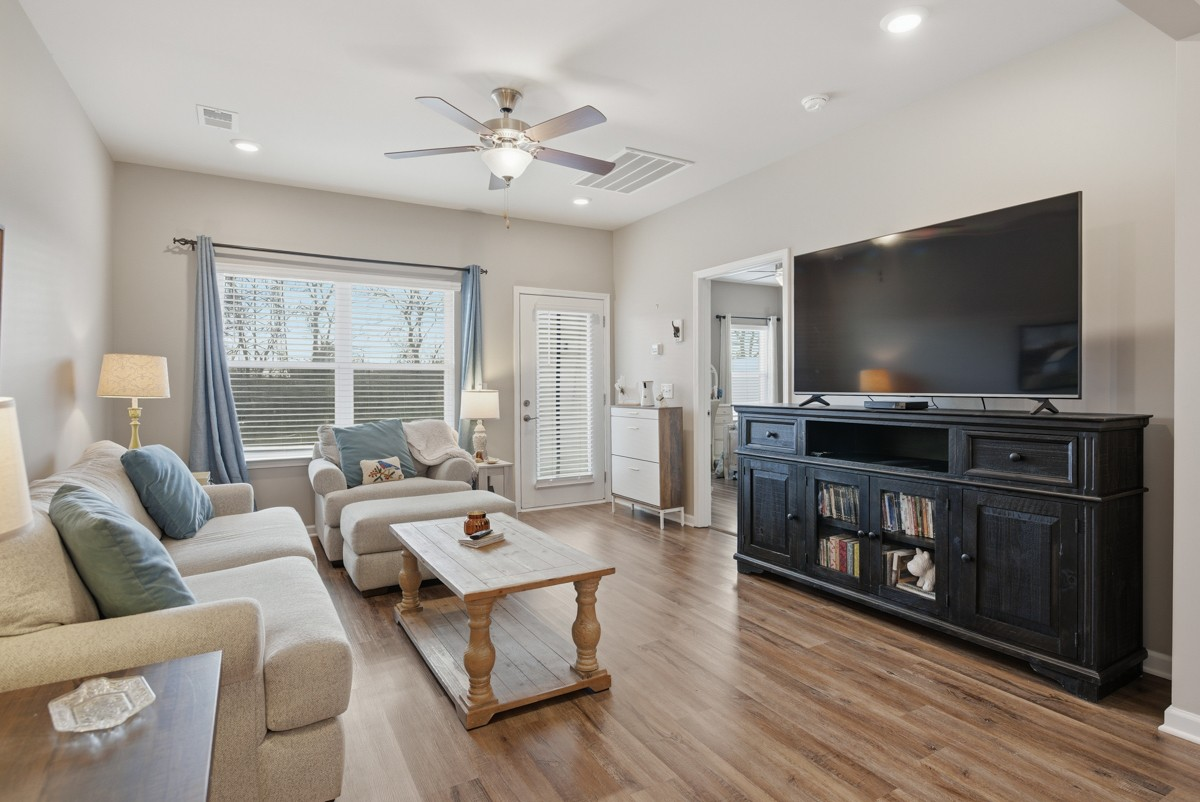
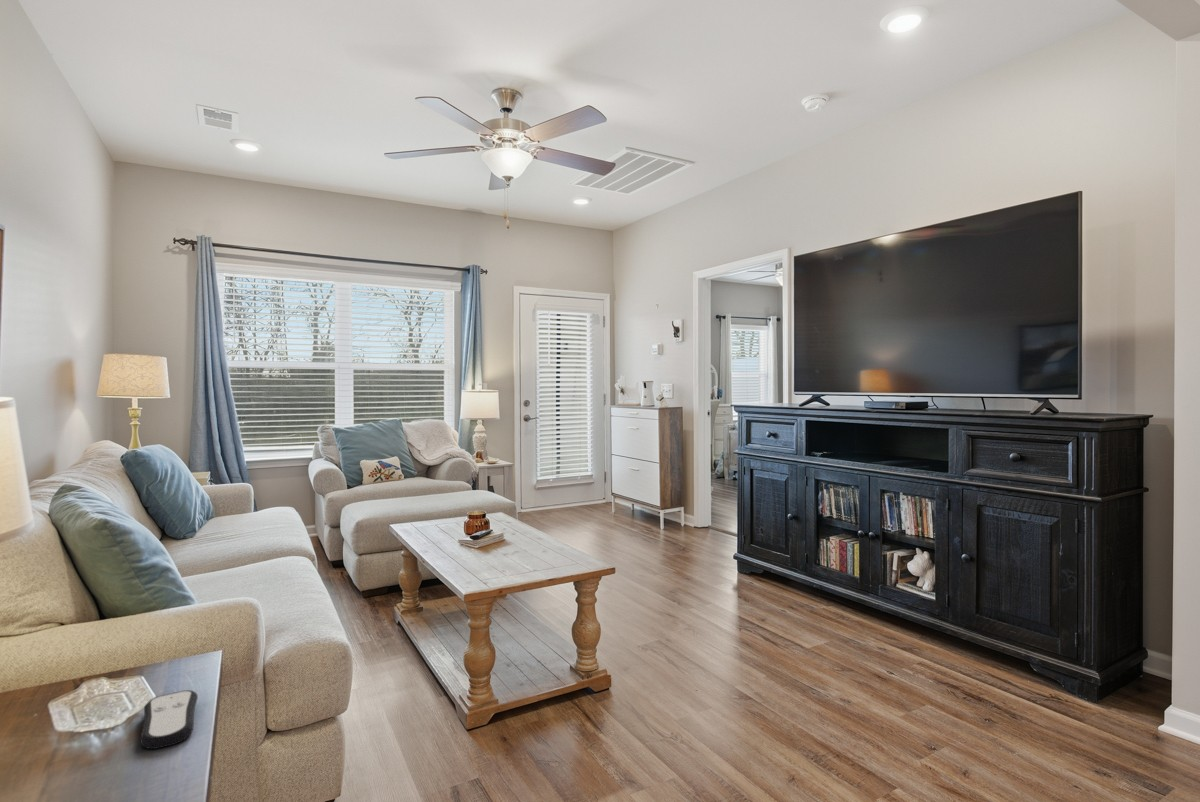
+ remote control (169, 717)
